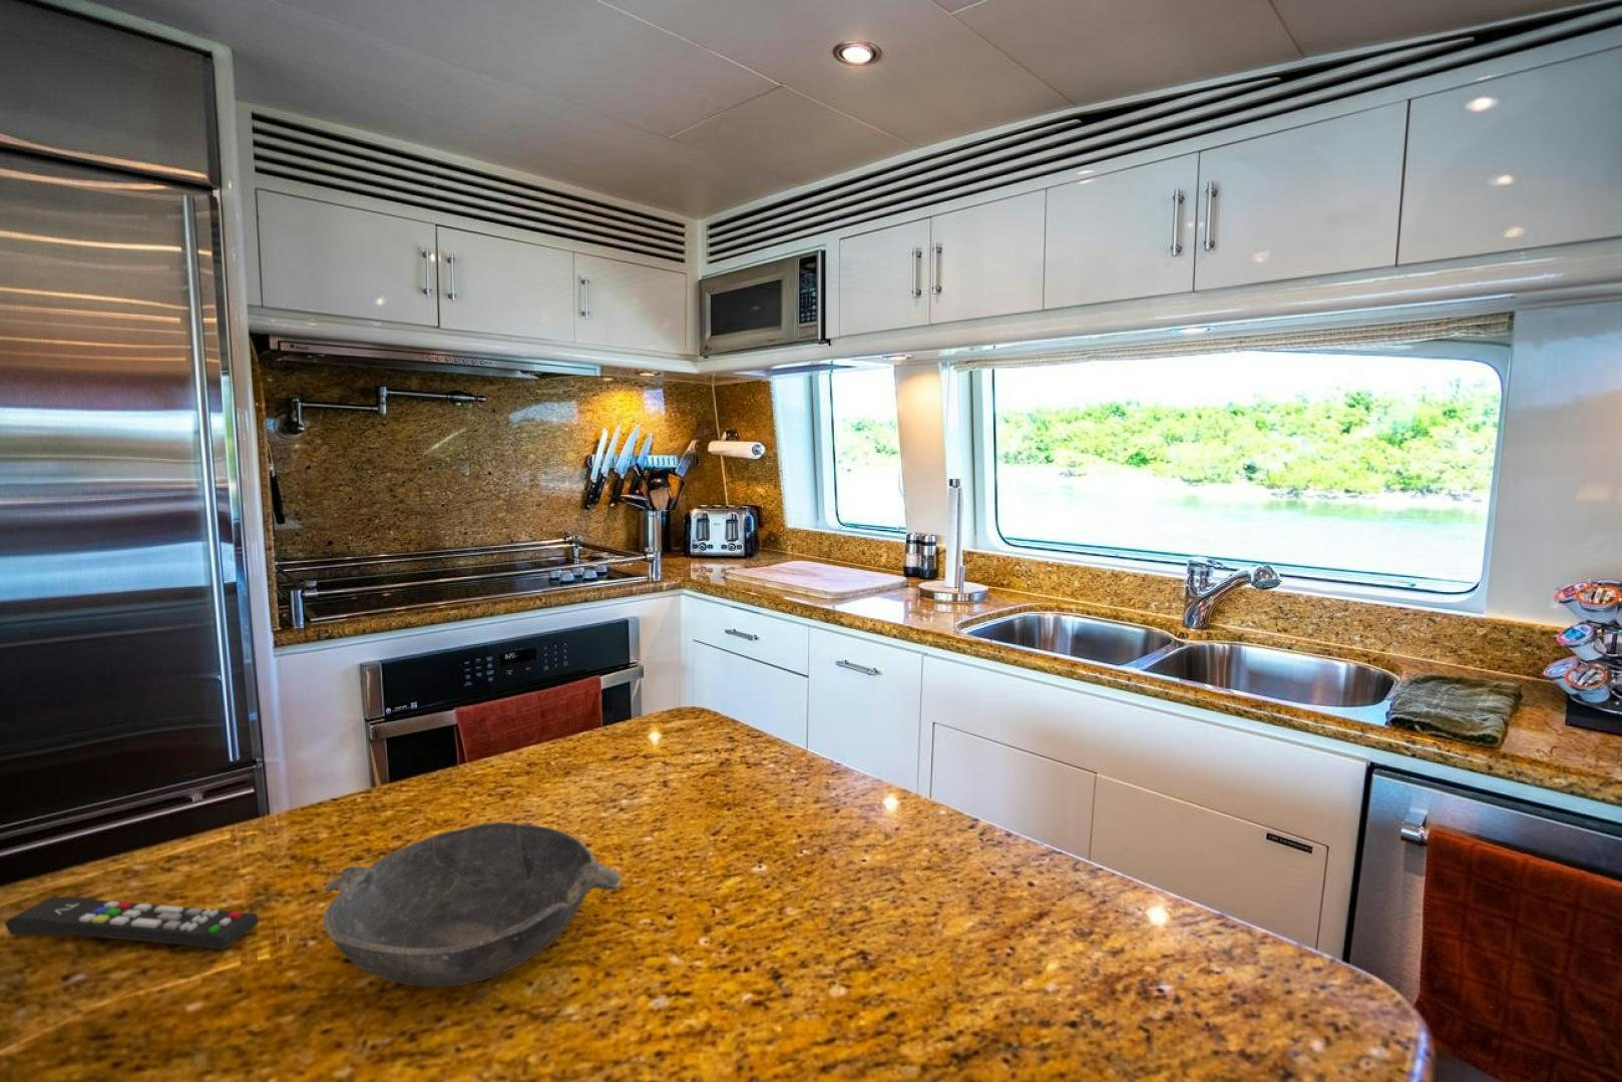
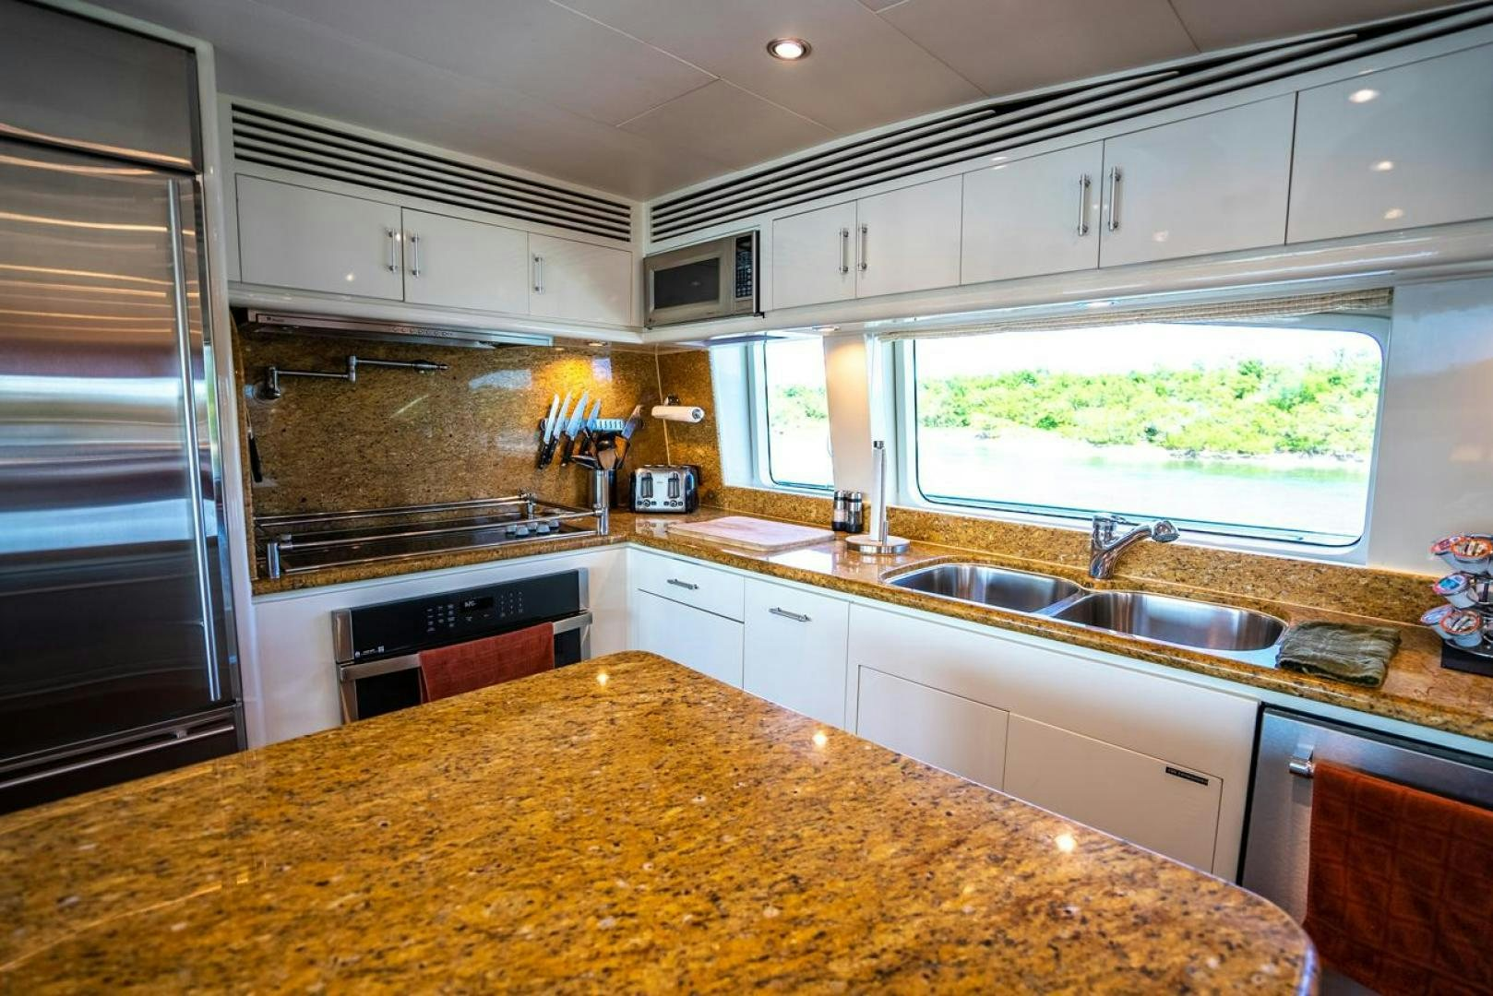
- remote control (133, 921)
- bowl (476, 898)
